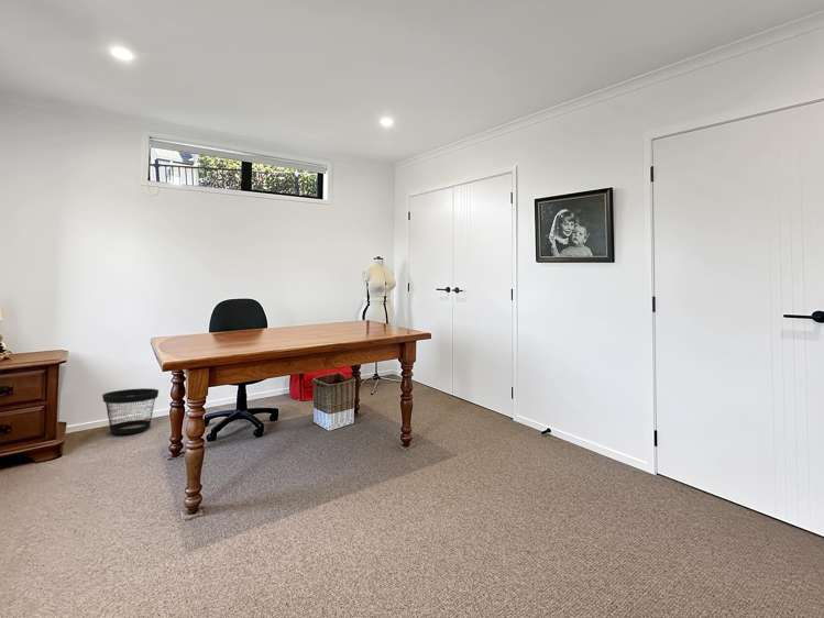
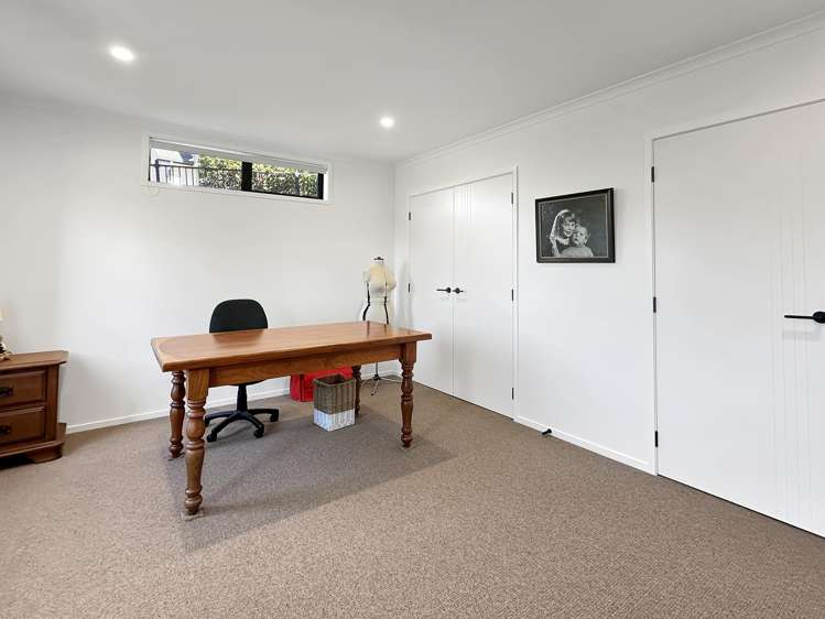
- wastebasket (130, 412)
